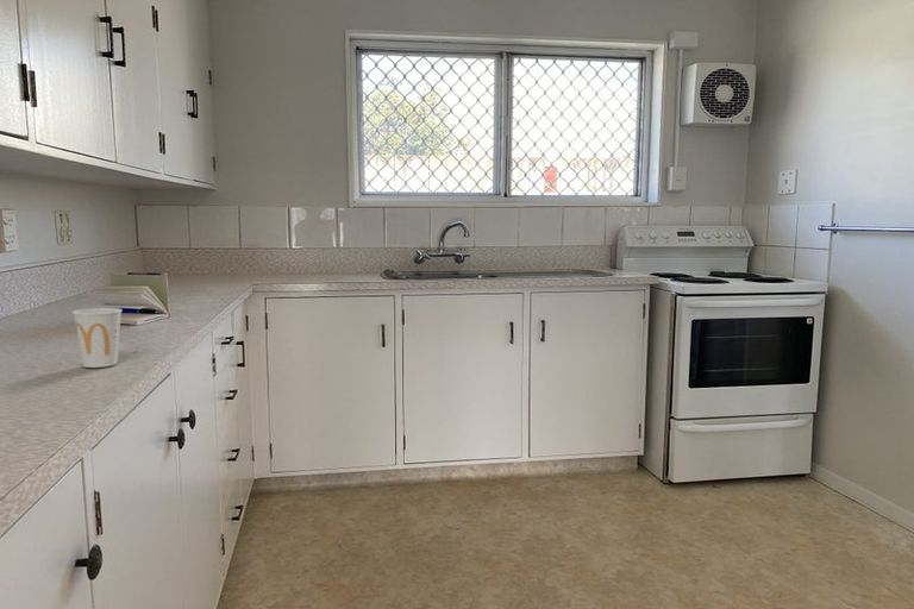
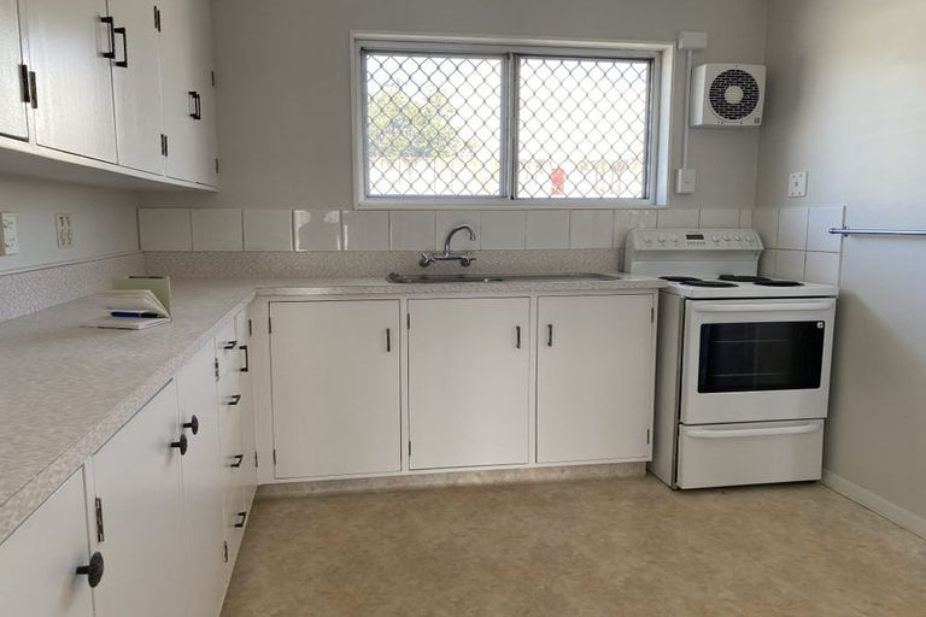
- cup (99, 337)
